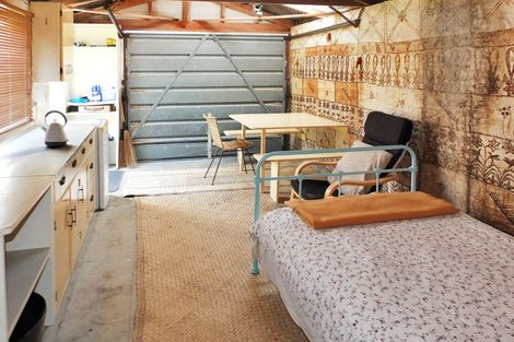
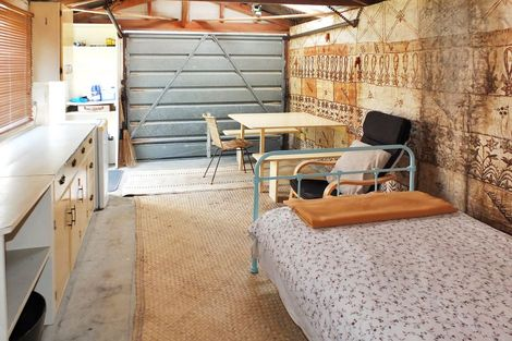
- kettle (54, 128)
